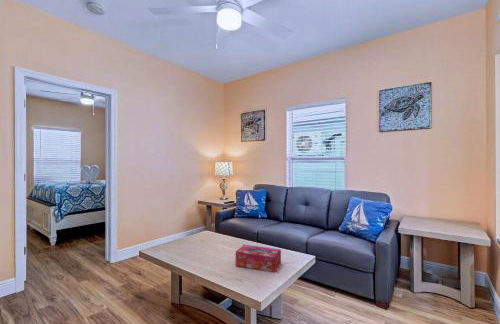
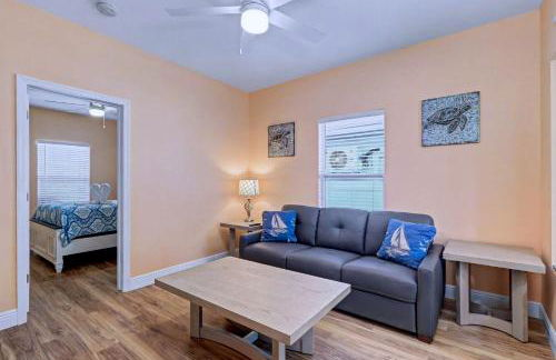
- tissue box (258, 257)
